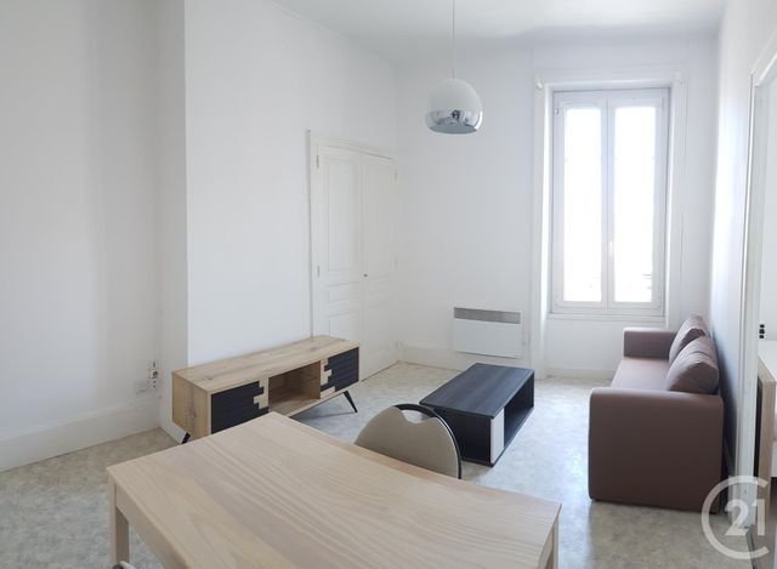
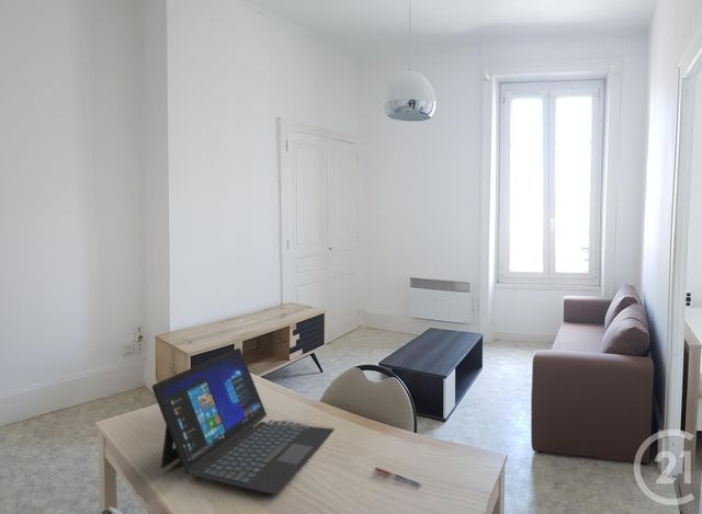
+ pen (397, 476)
+ laptop (252, 408)
